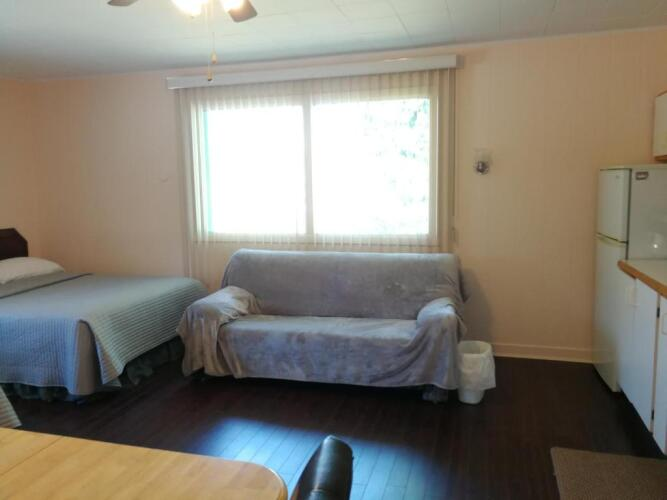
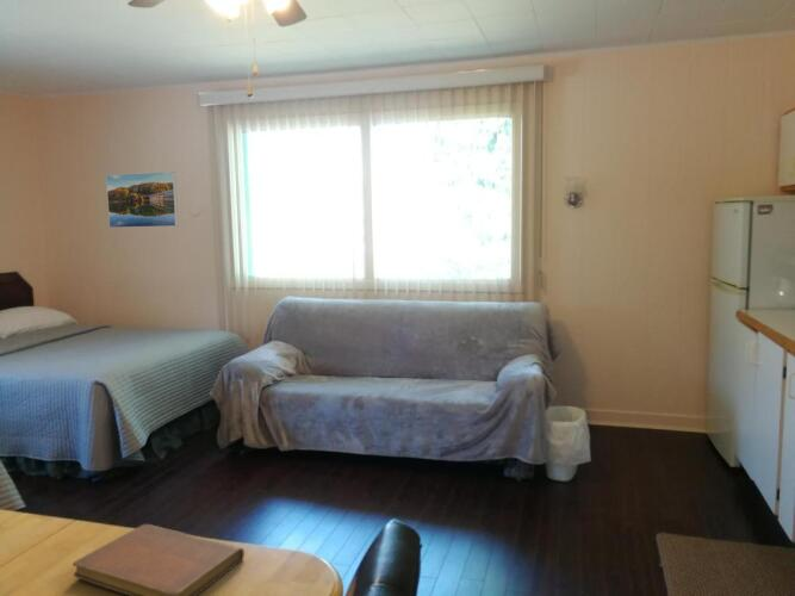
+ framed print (141, 200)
+ notebook (159, 560)
